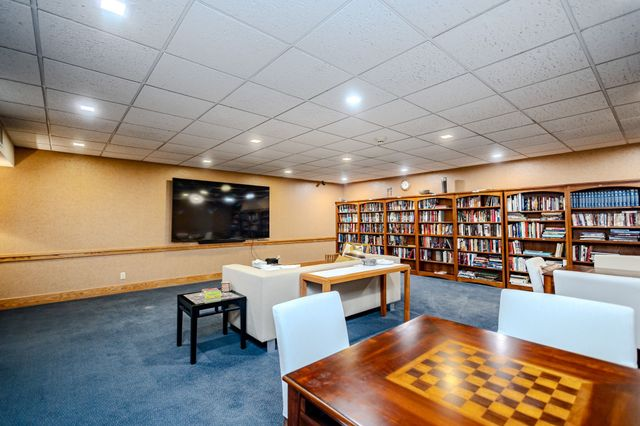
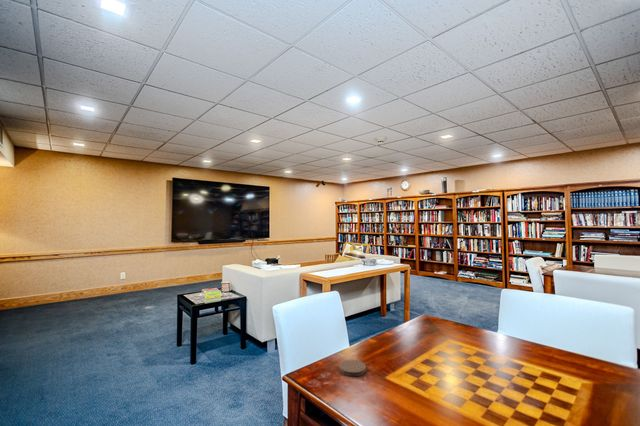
+ coaster (352, 367)
